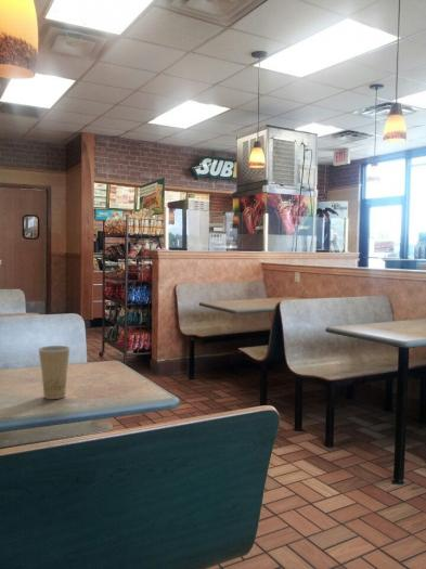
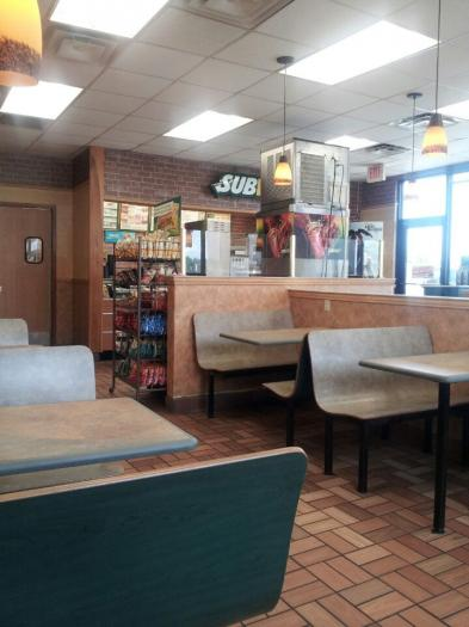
- paper cup (54, 372)
